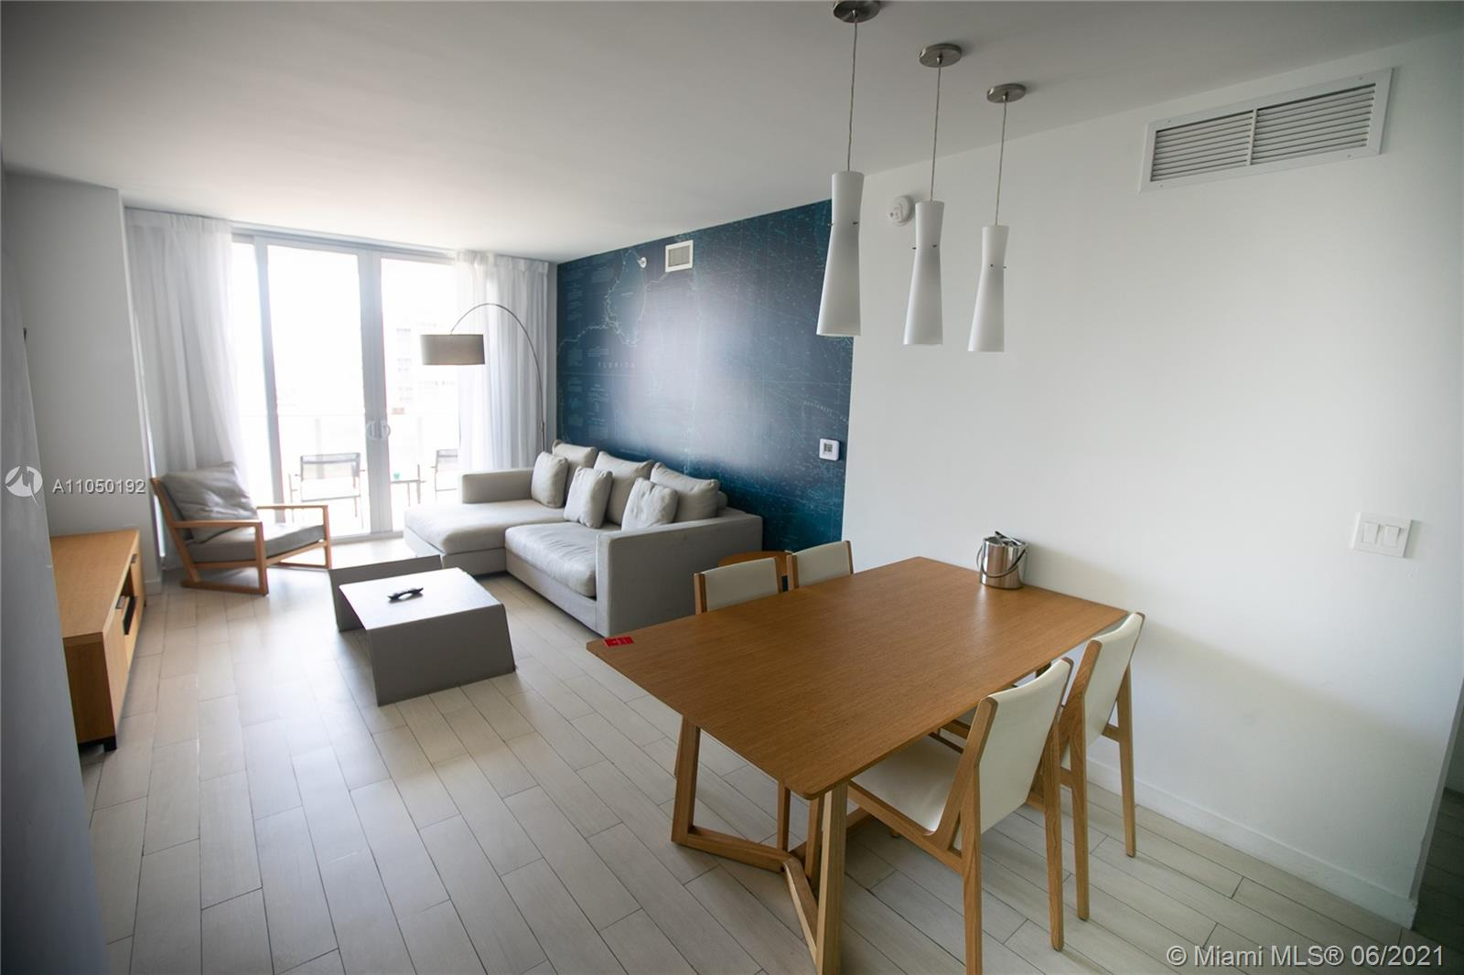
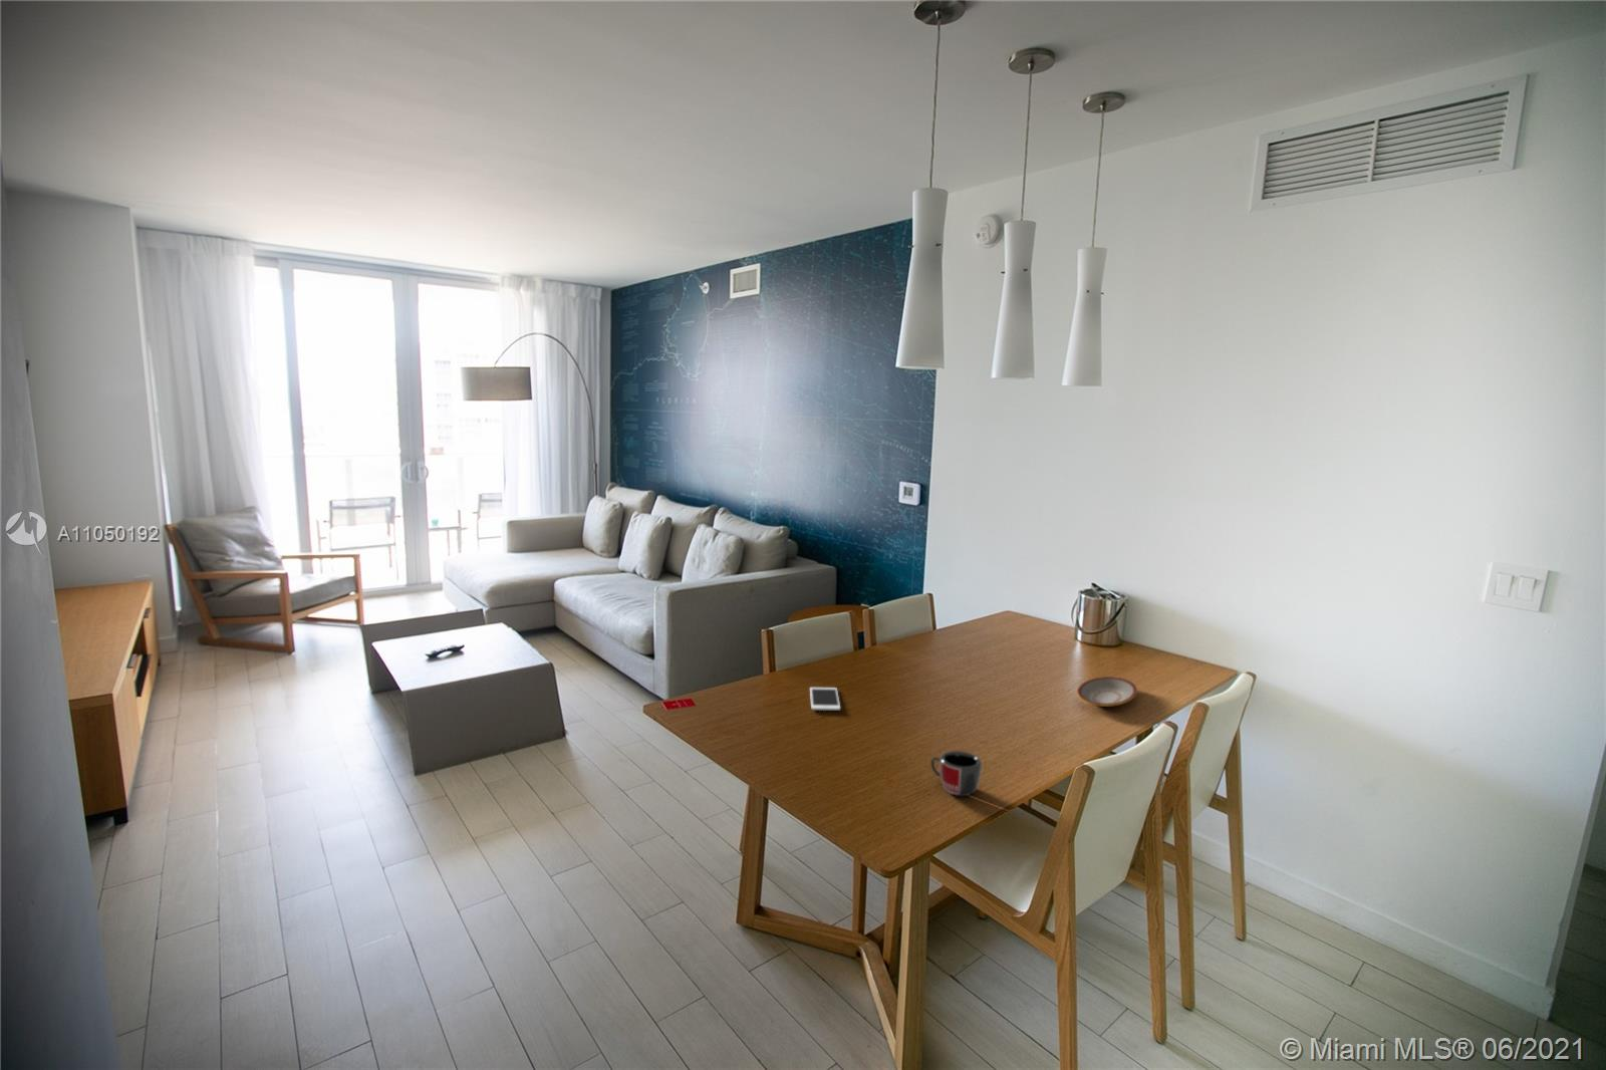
+ plate (1106, 694)
+ mug (954, 771)
+ cell phone (824, 697)
